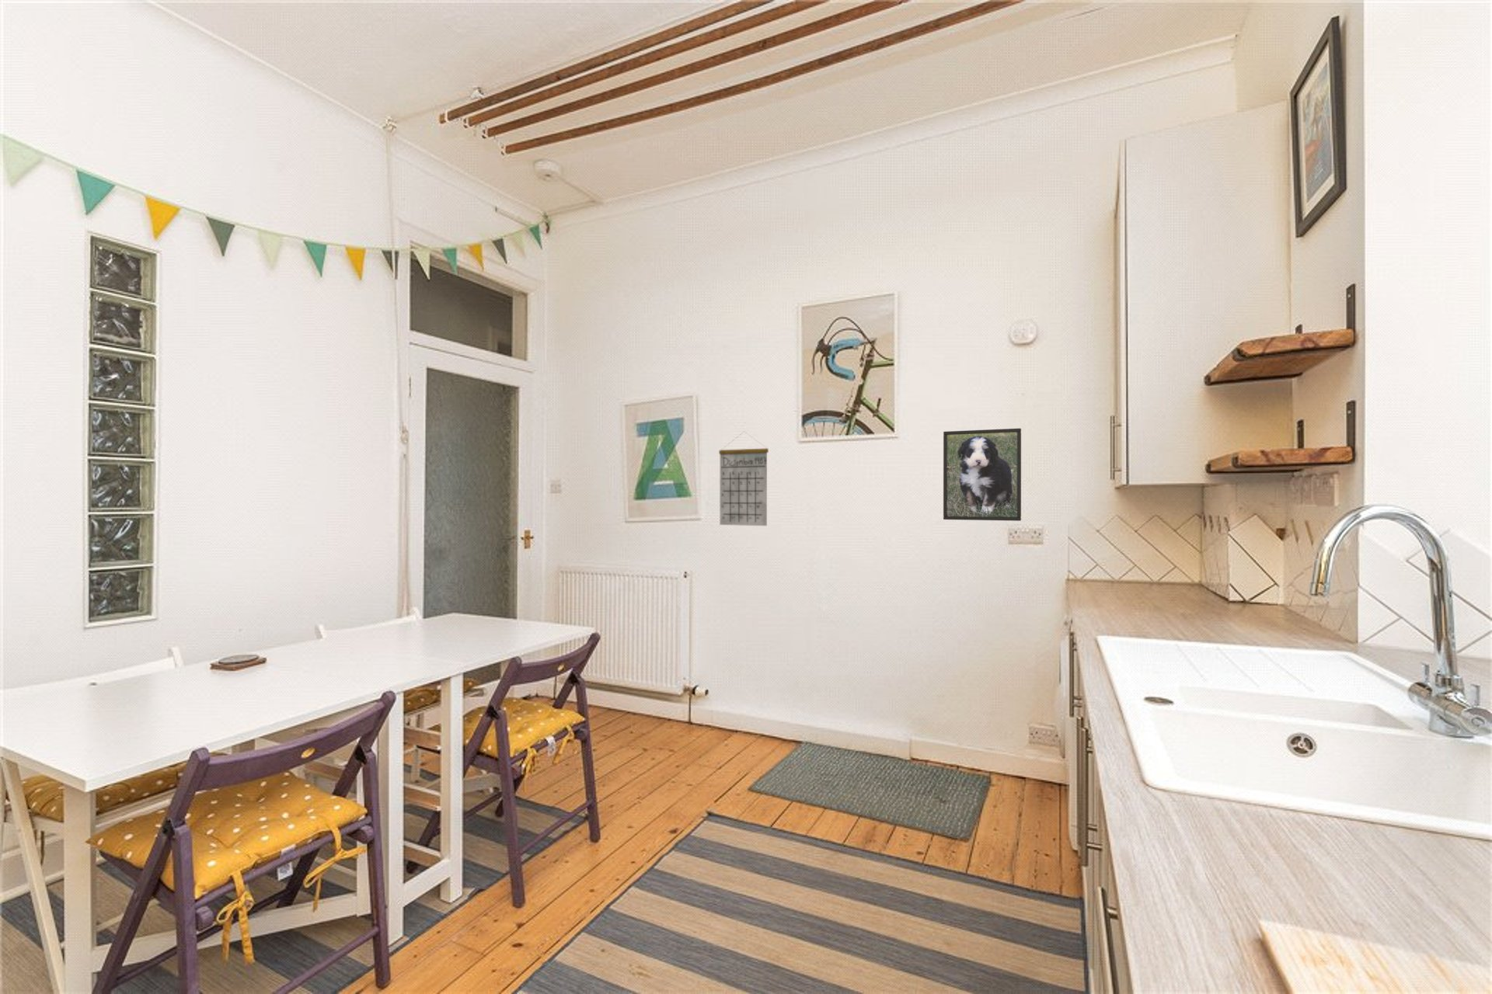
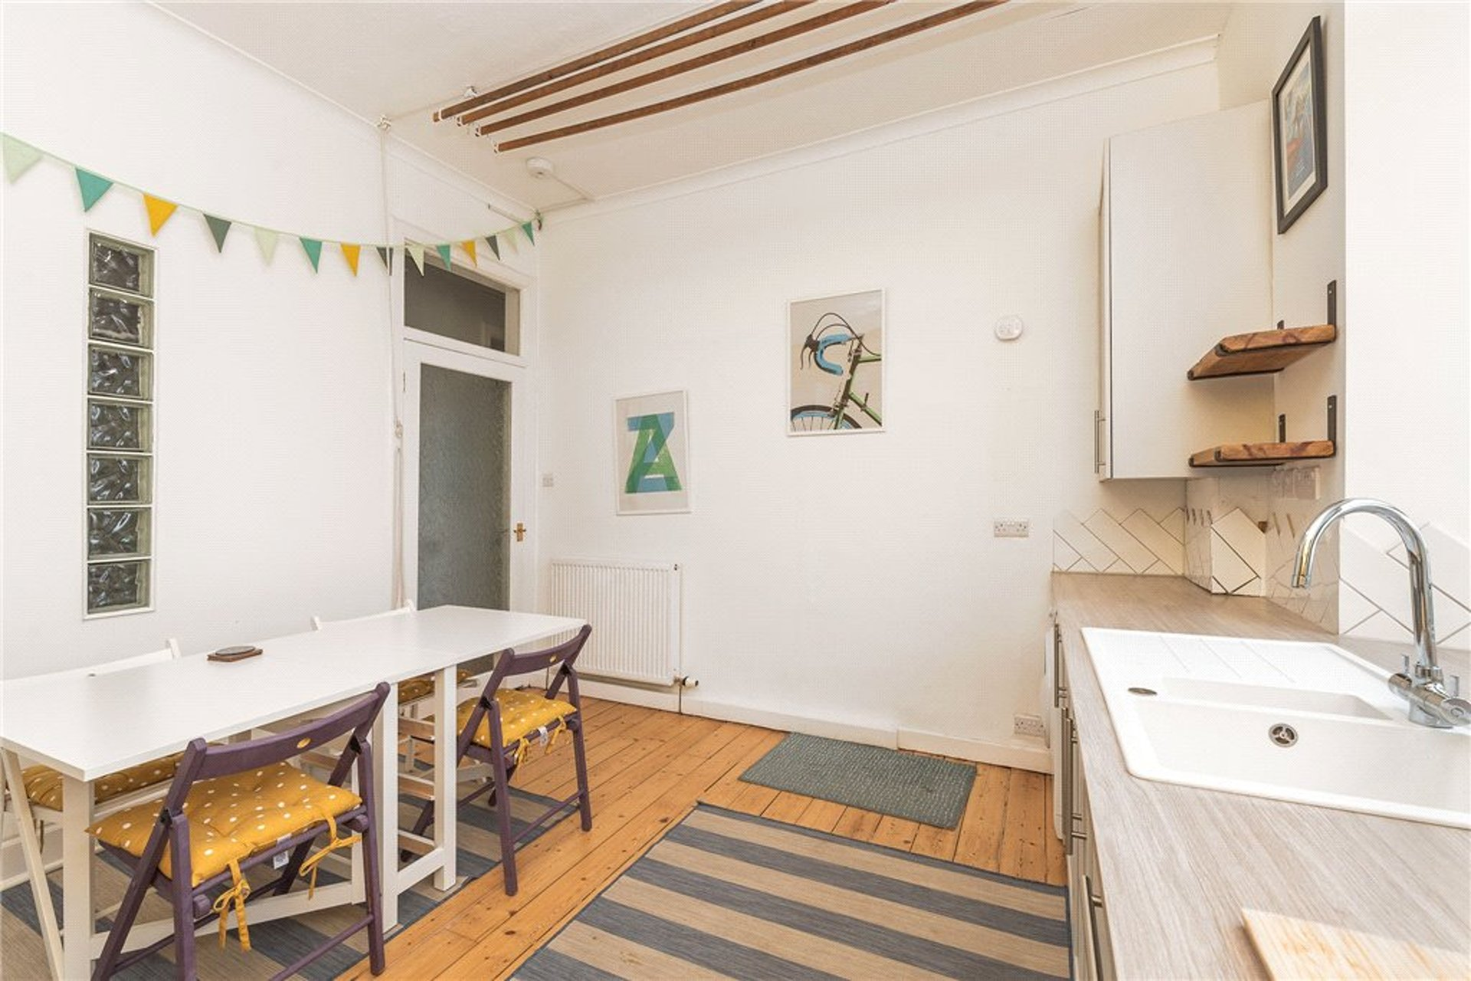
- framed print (980, 475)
- calendar (743, 477)
